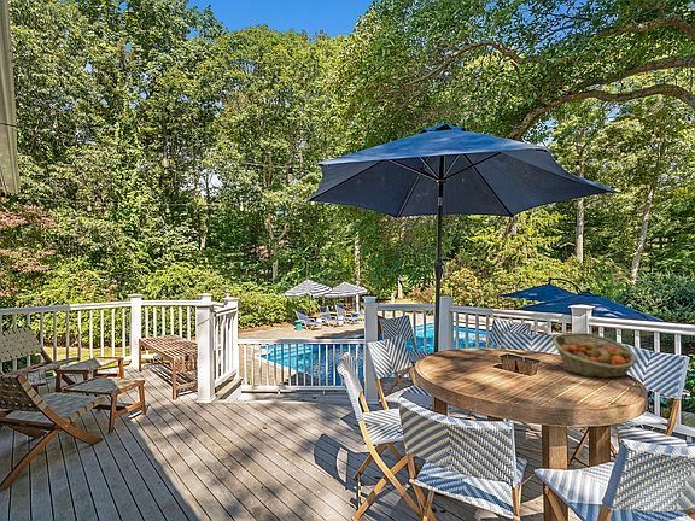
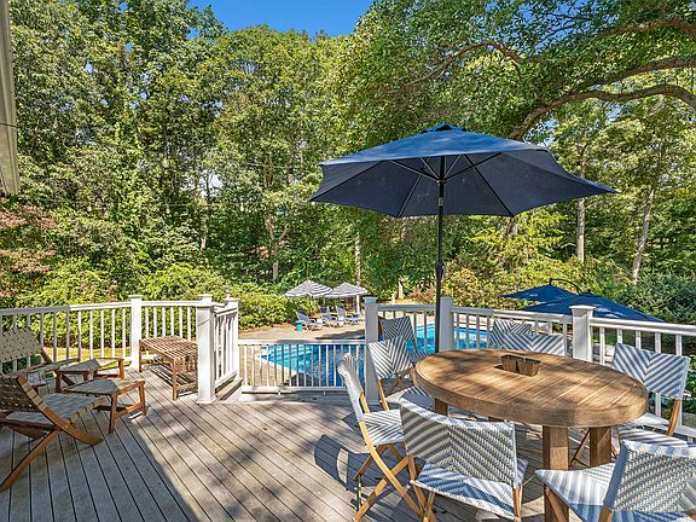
- fruit basket (592, 353)
